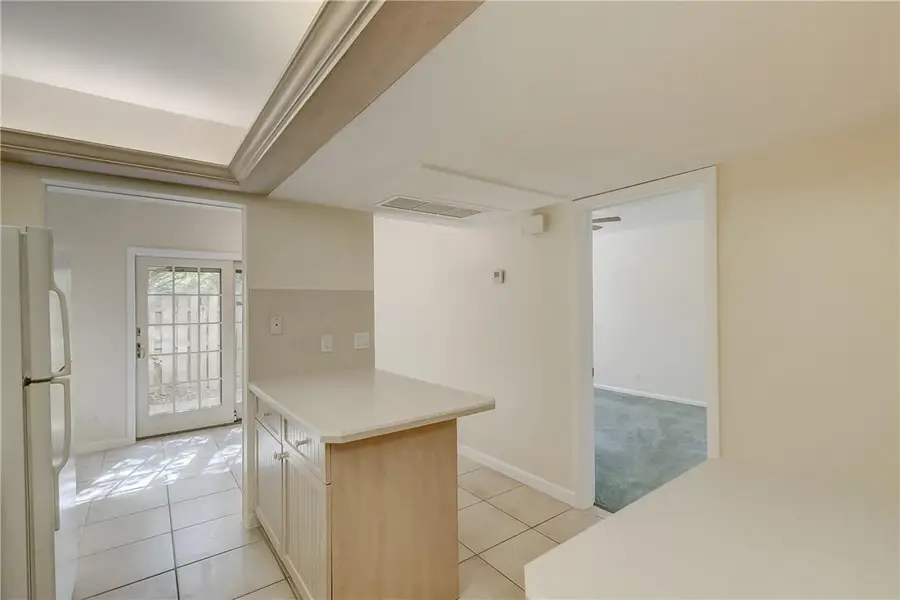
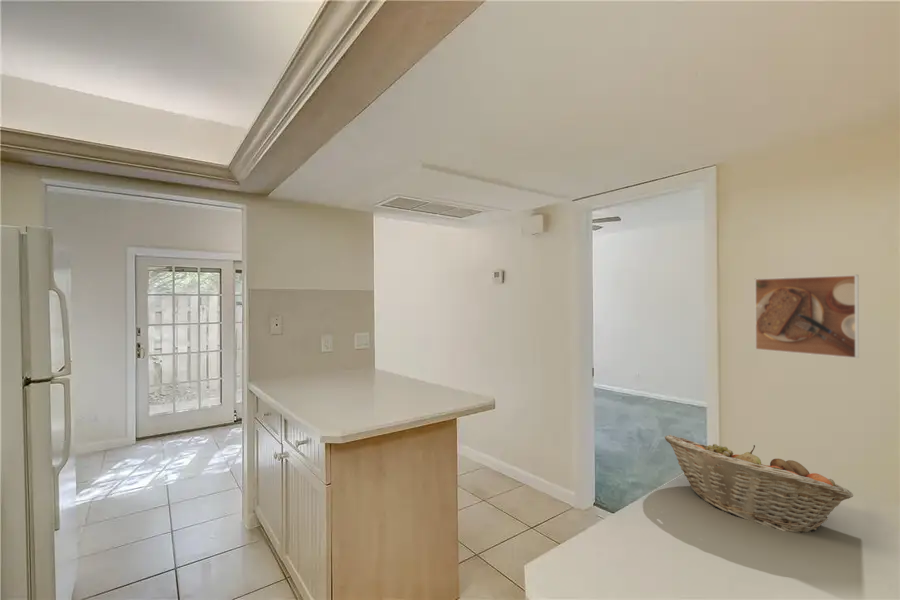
+ fruit basket (746, 473)
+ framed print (802, 315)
